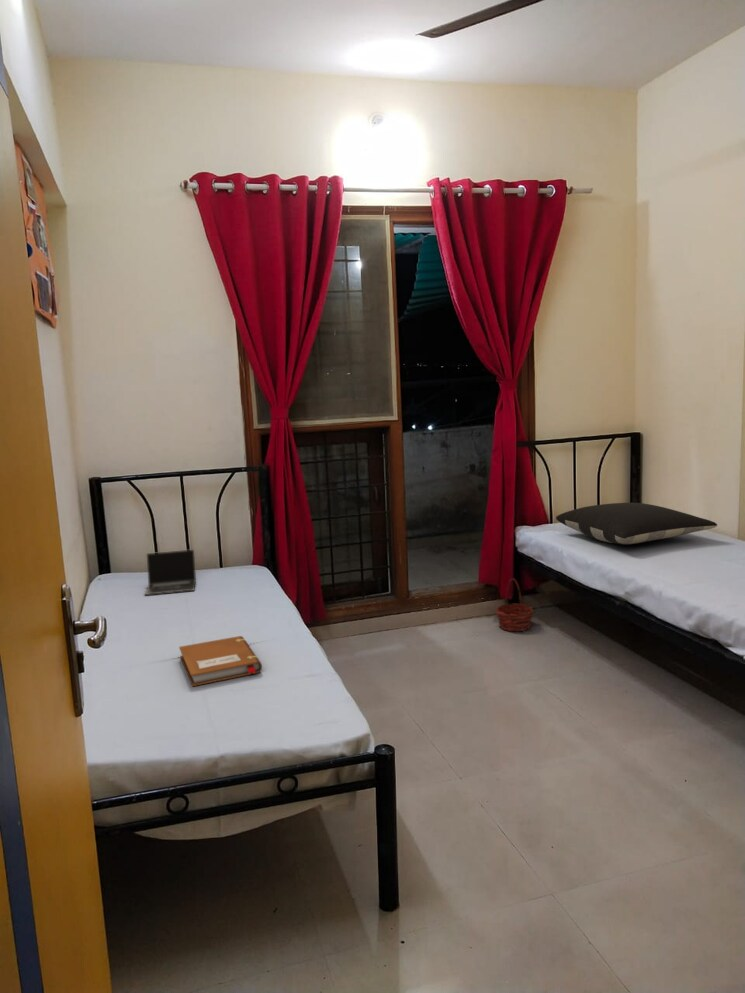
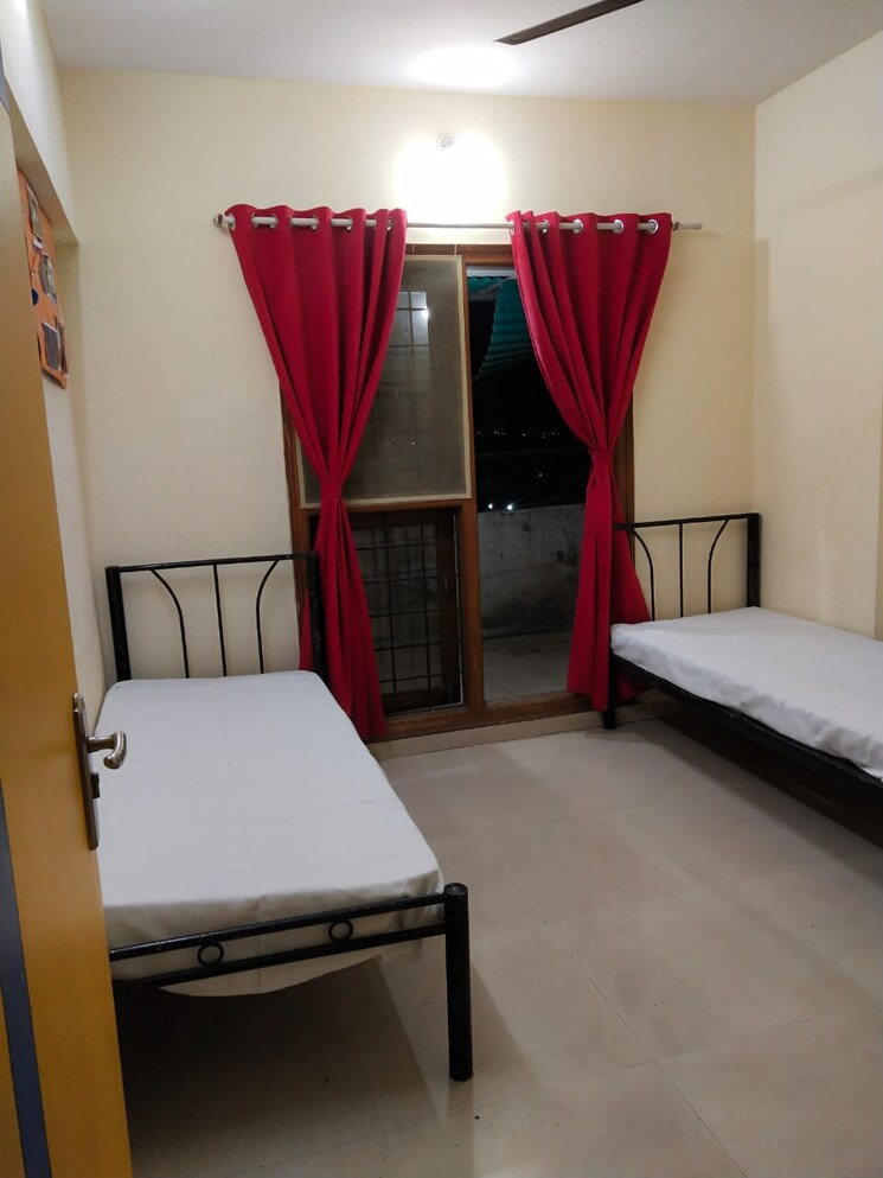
- notebook (220, 659)
- basket (514, 604)
- laptop (189, 570)
- pillow (632, 521)
